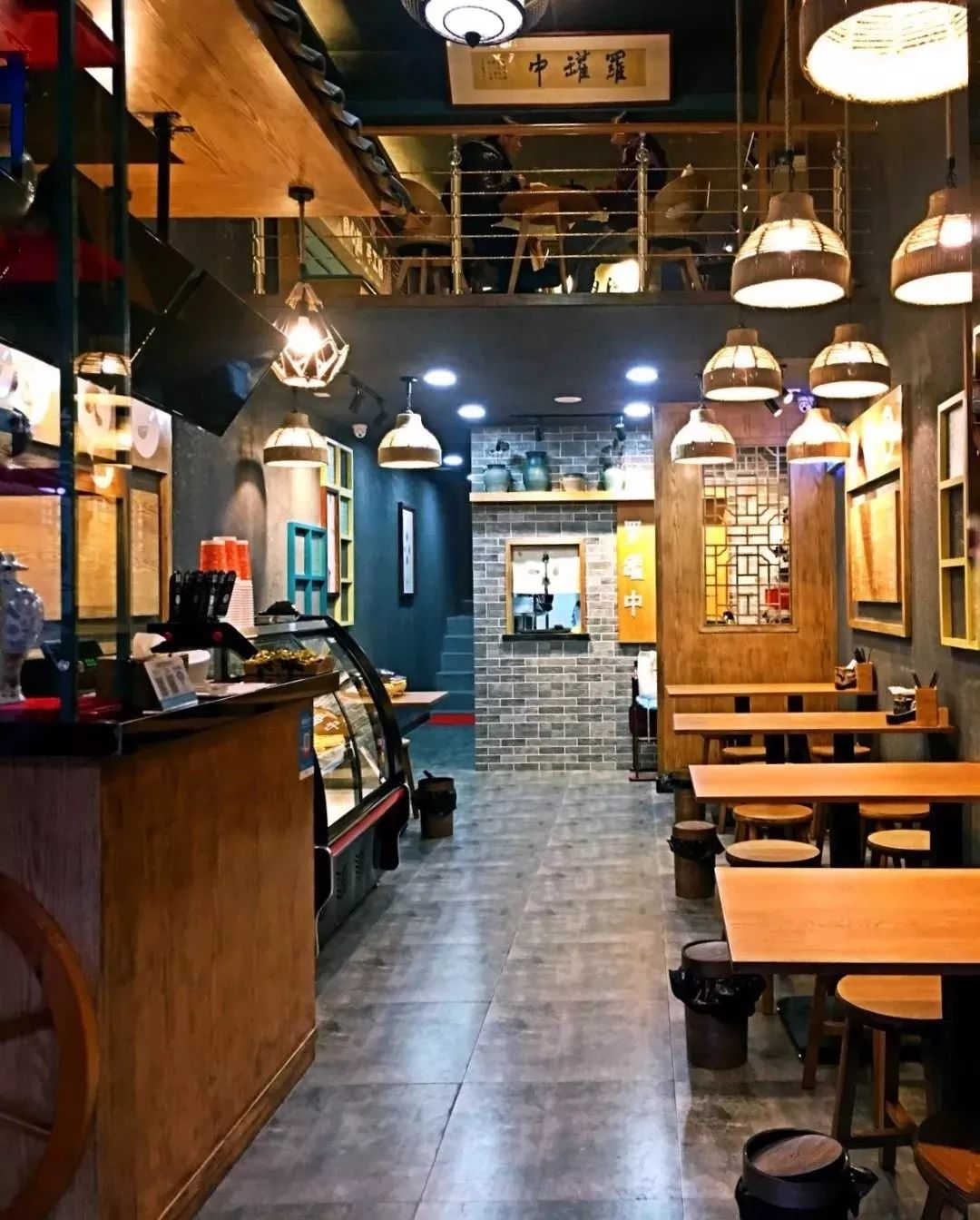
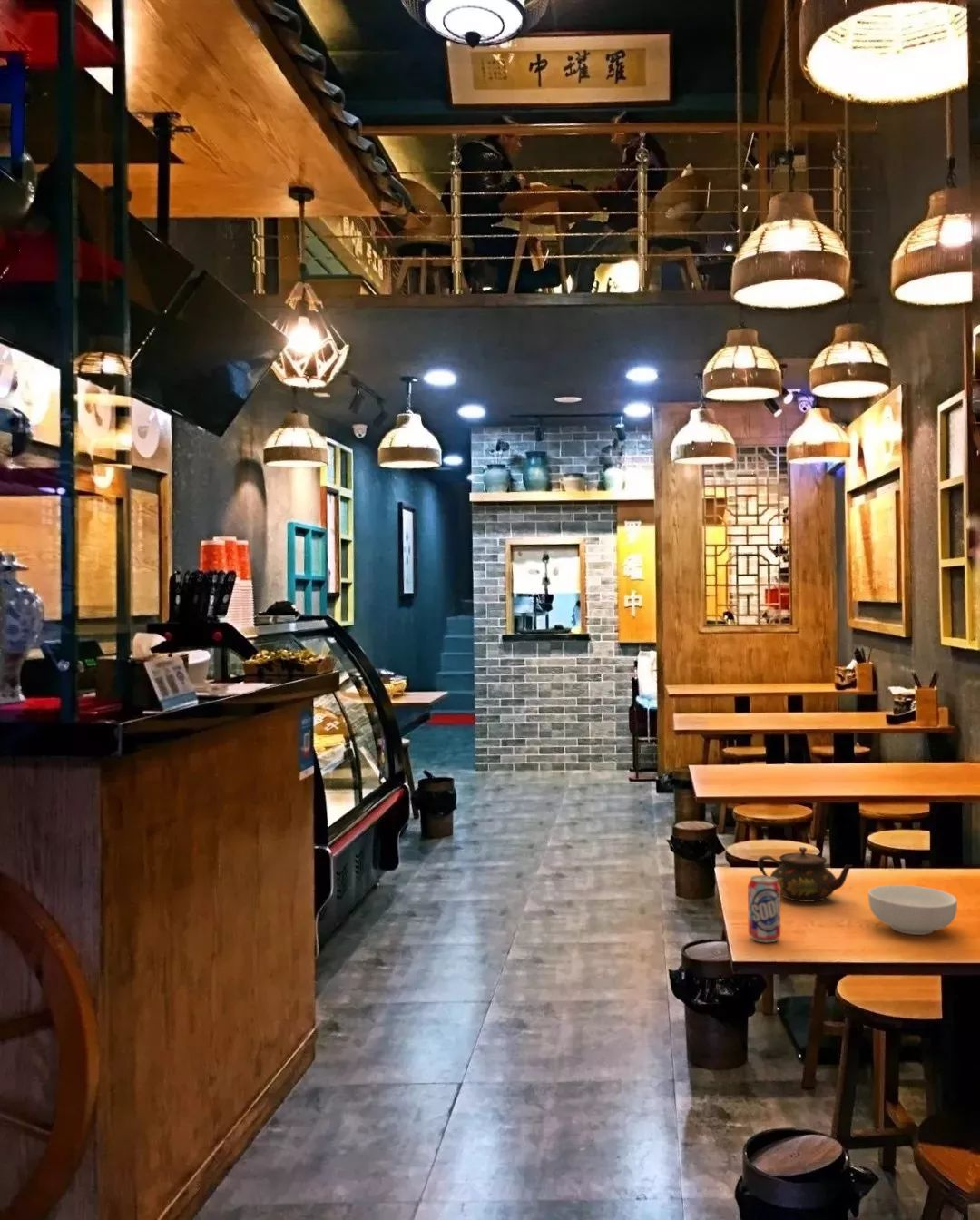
+ teapot (804, 871)
+ beverage can (764, 908)
+ cereal bowl (912, 911)
